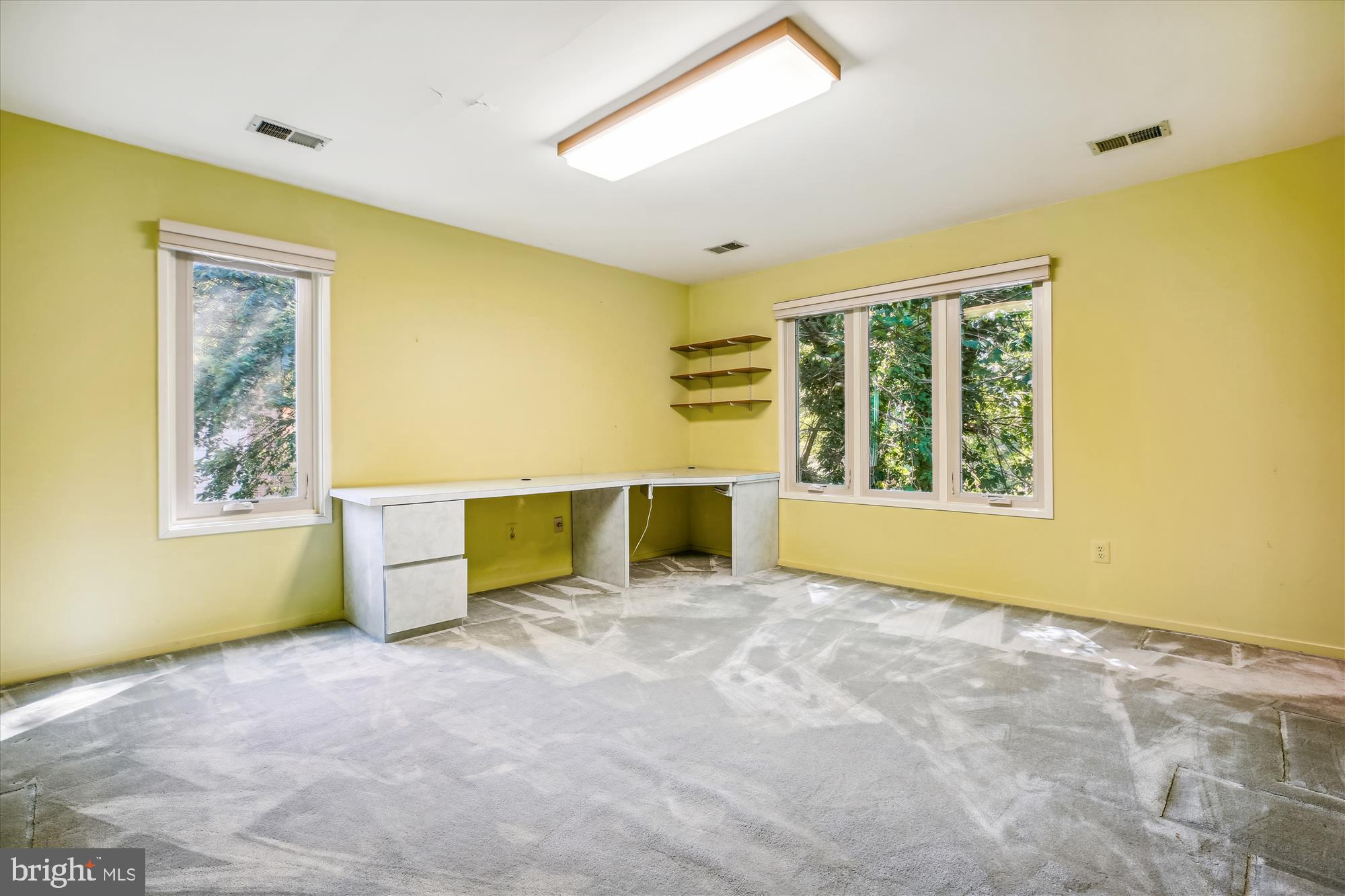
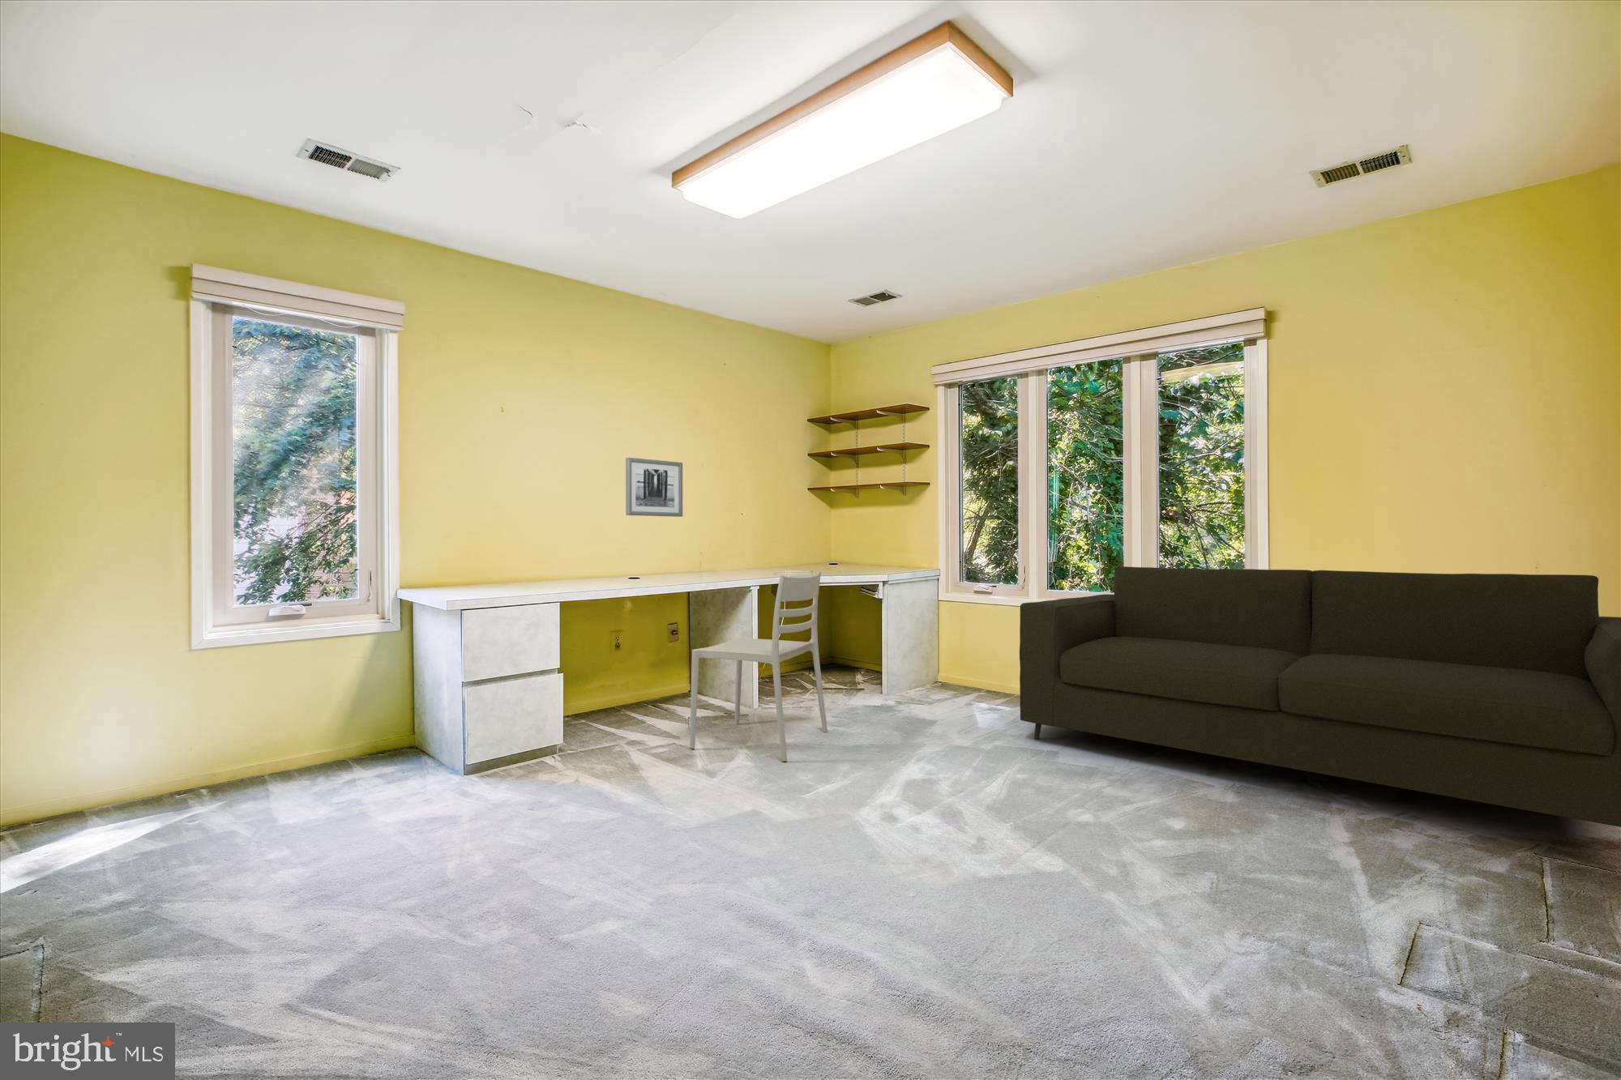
+ chair (760, 656)
+ wall art (654, 488)
+ sofa (1299, 669)
